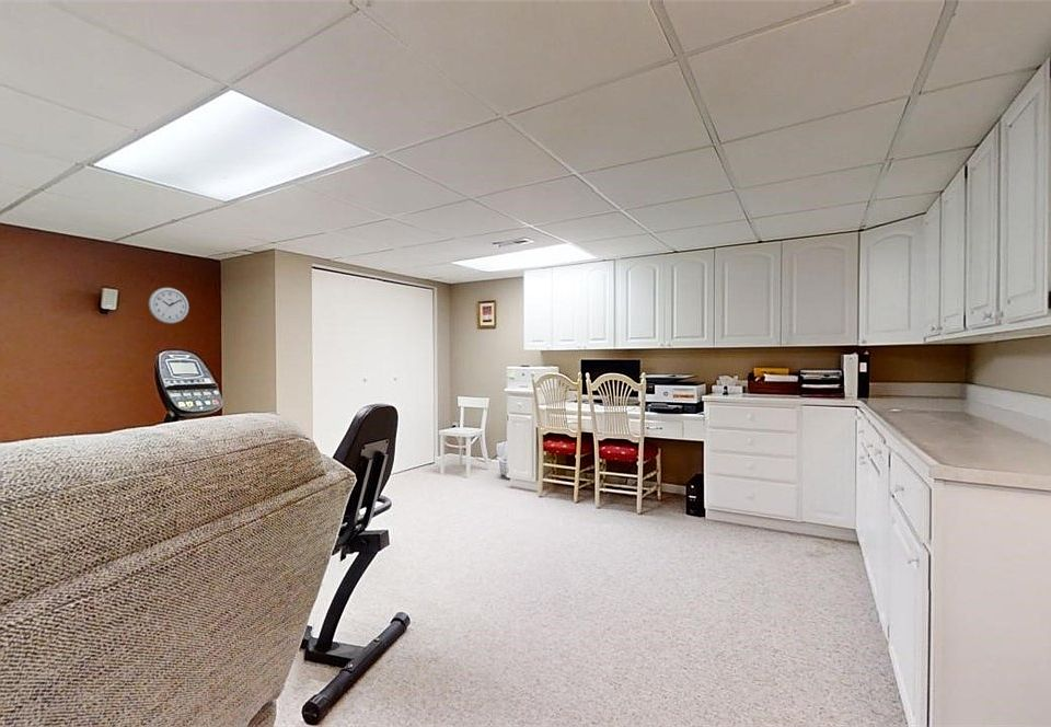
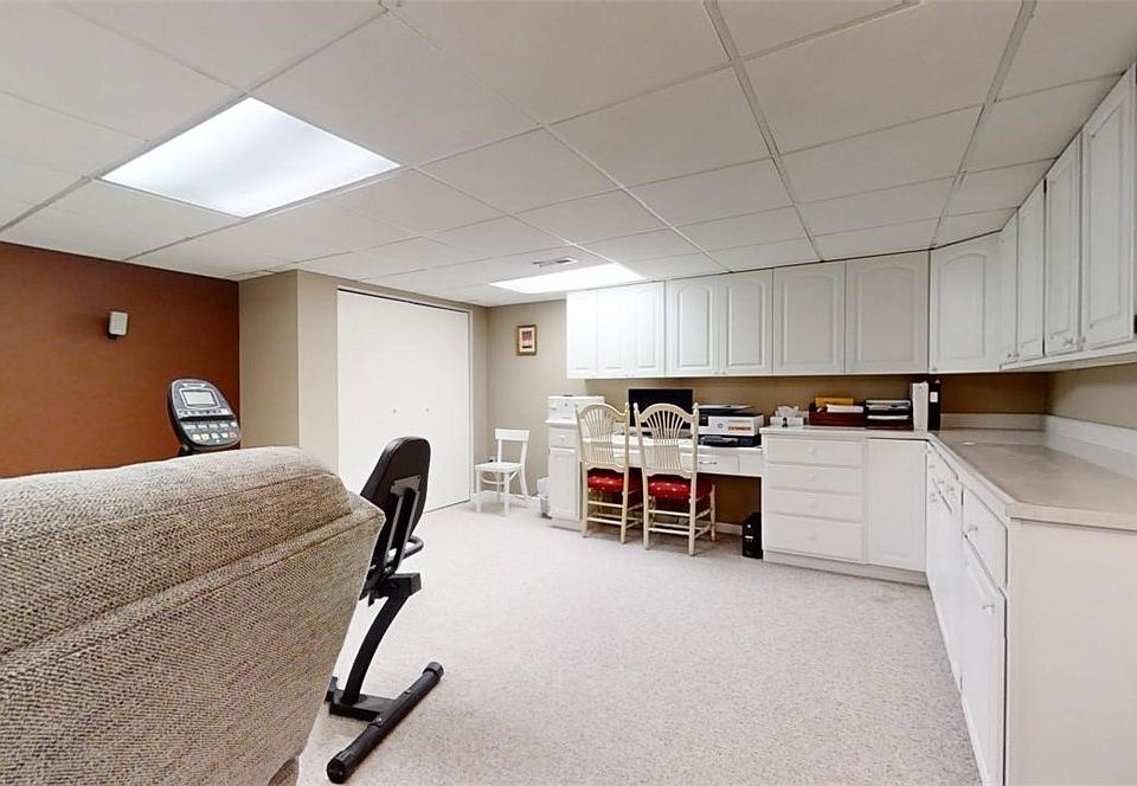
- wall clock (170, 305)
